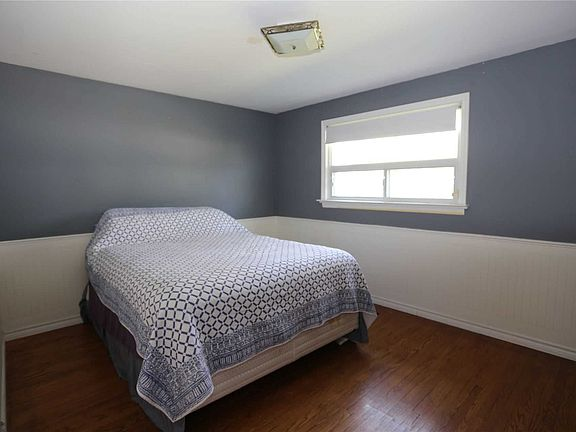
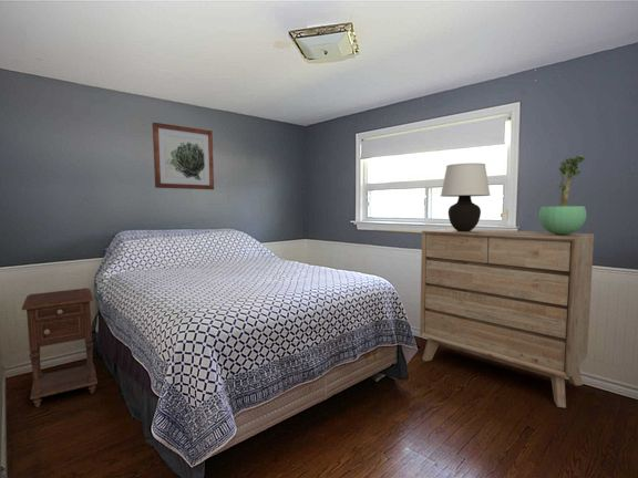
+ nightstand (62, 342)
+ potted plant (563, 195)
+ dresser (497, 302)
+ table lamp (464, 197)
+ wall art (185, 157)
